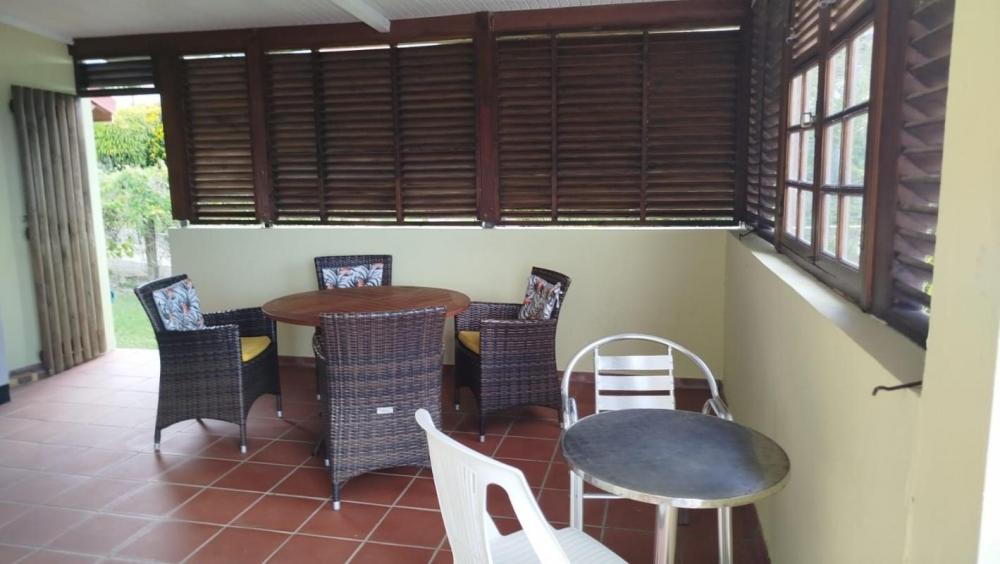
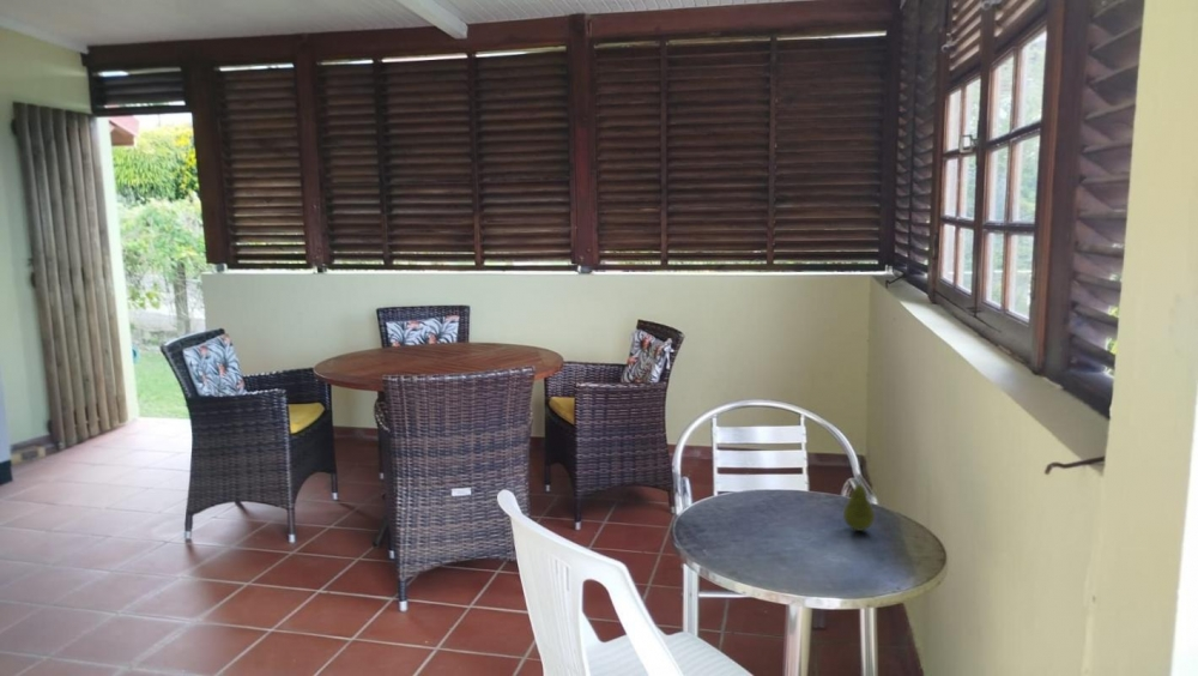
+ fruit (859, 503)
